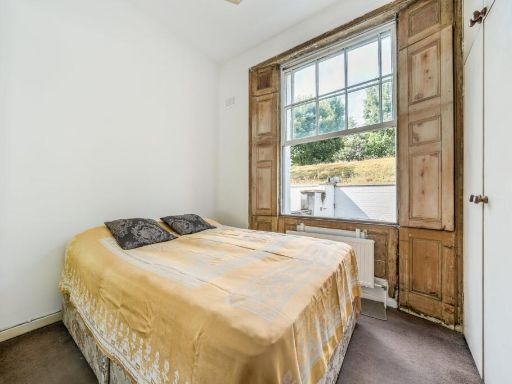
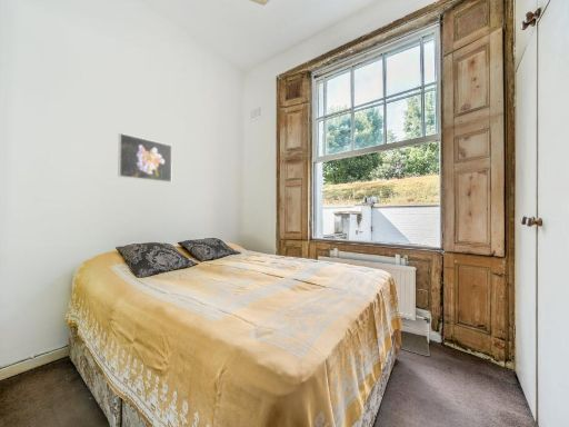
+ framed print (147, 159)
